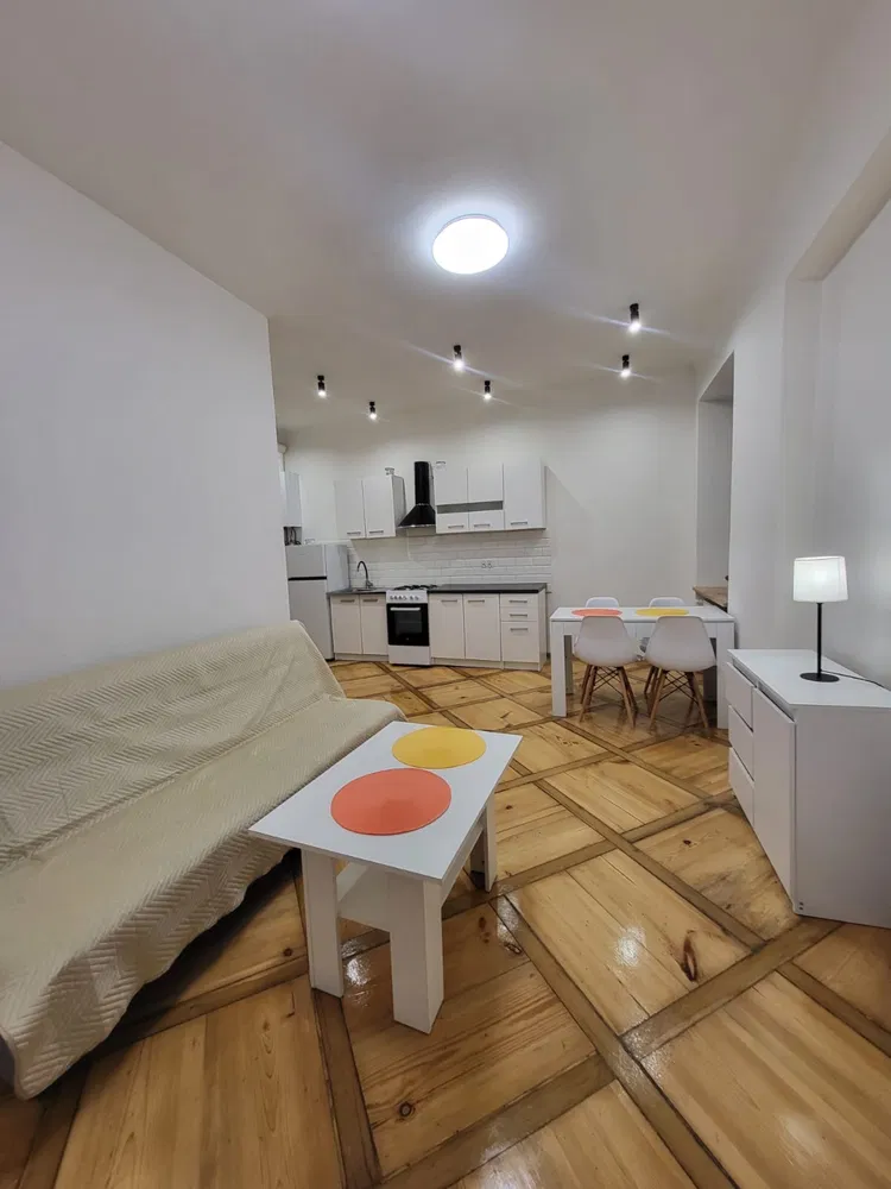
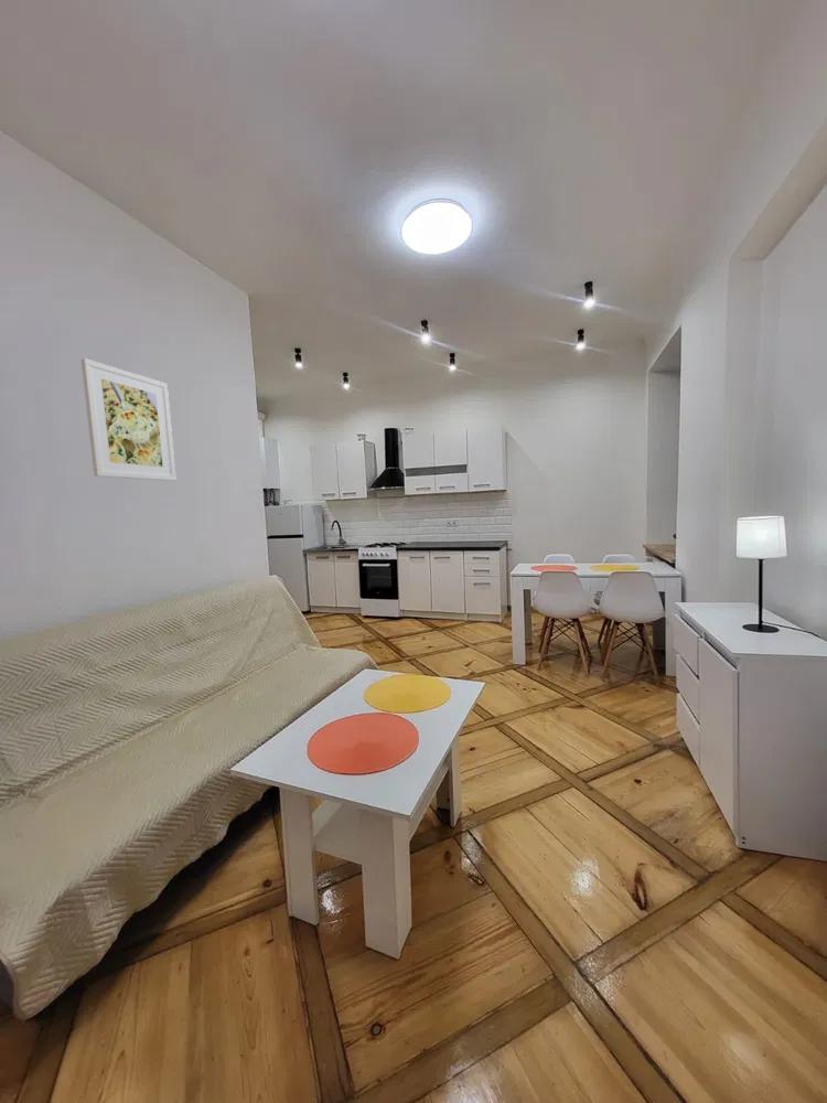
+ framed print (133, 426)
